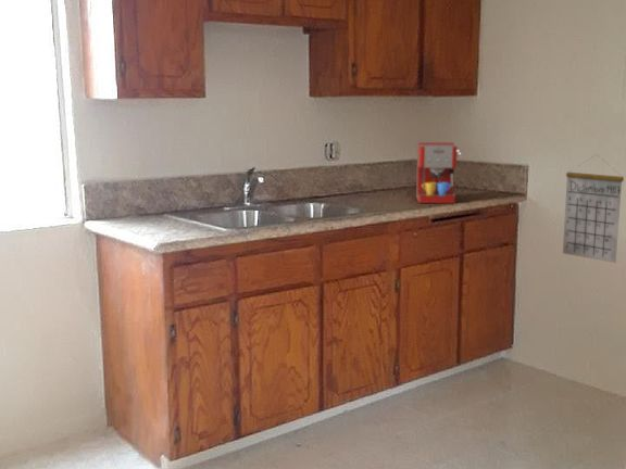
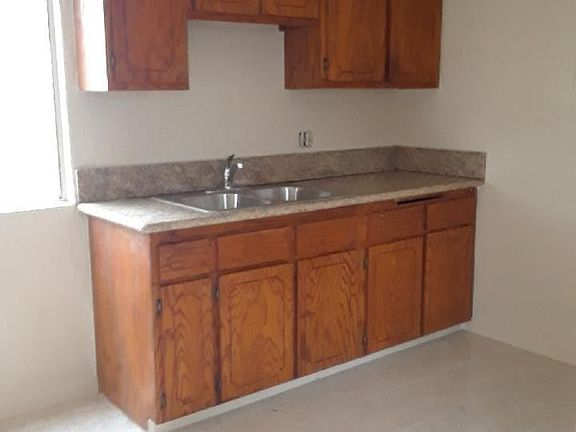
- calendar (591, 206)
- coffee maker (436, 172)
